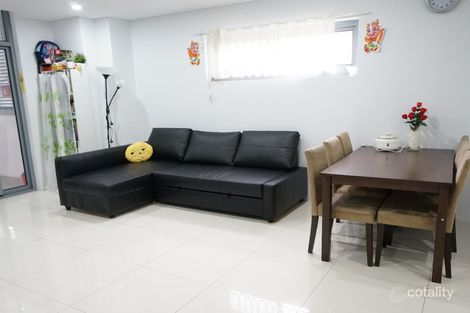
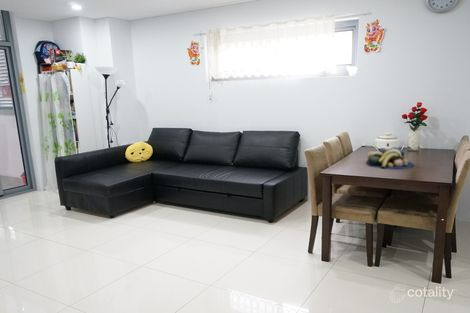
+ fruit bowl (389, 156)
